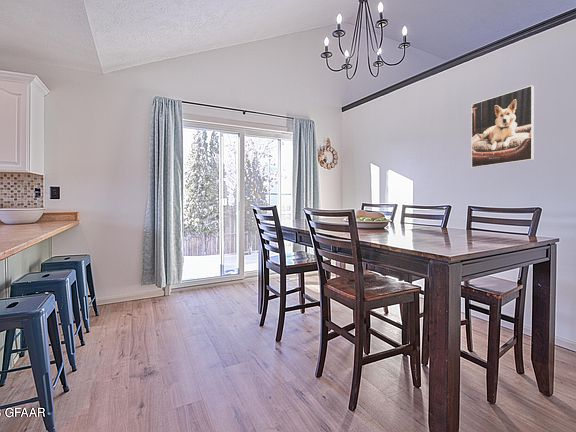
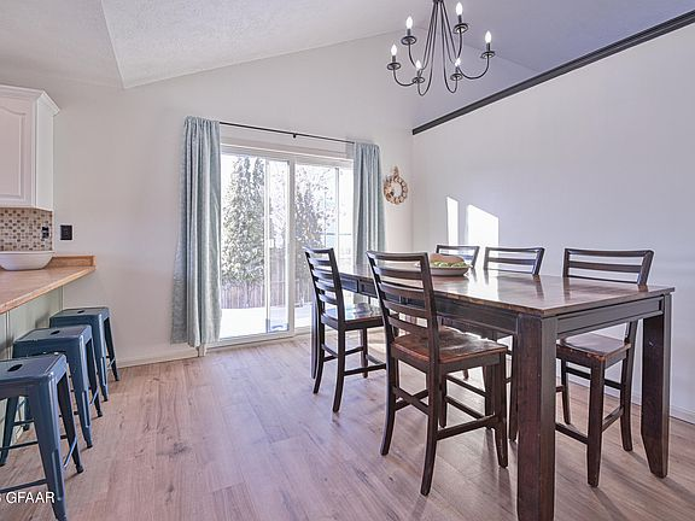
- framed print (500, 129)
